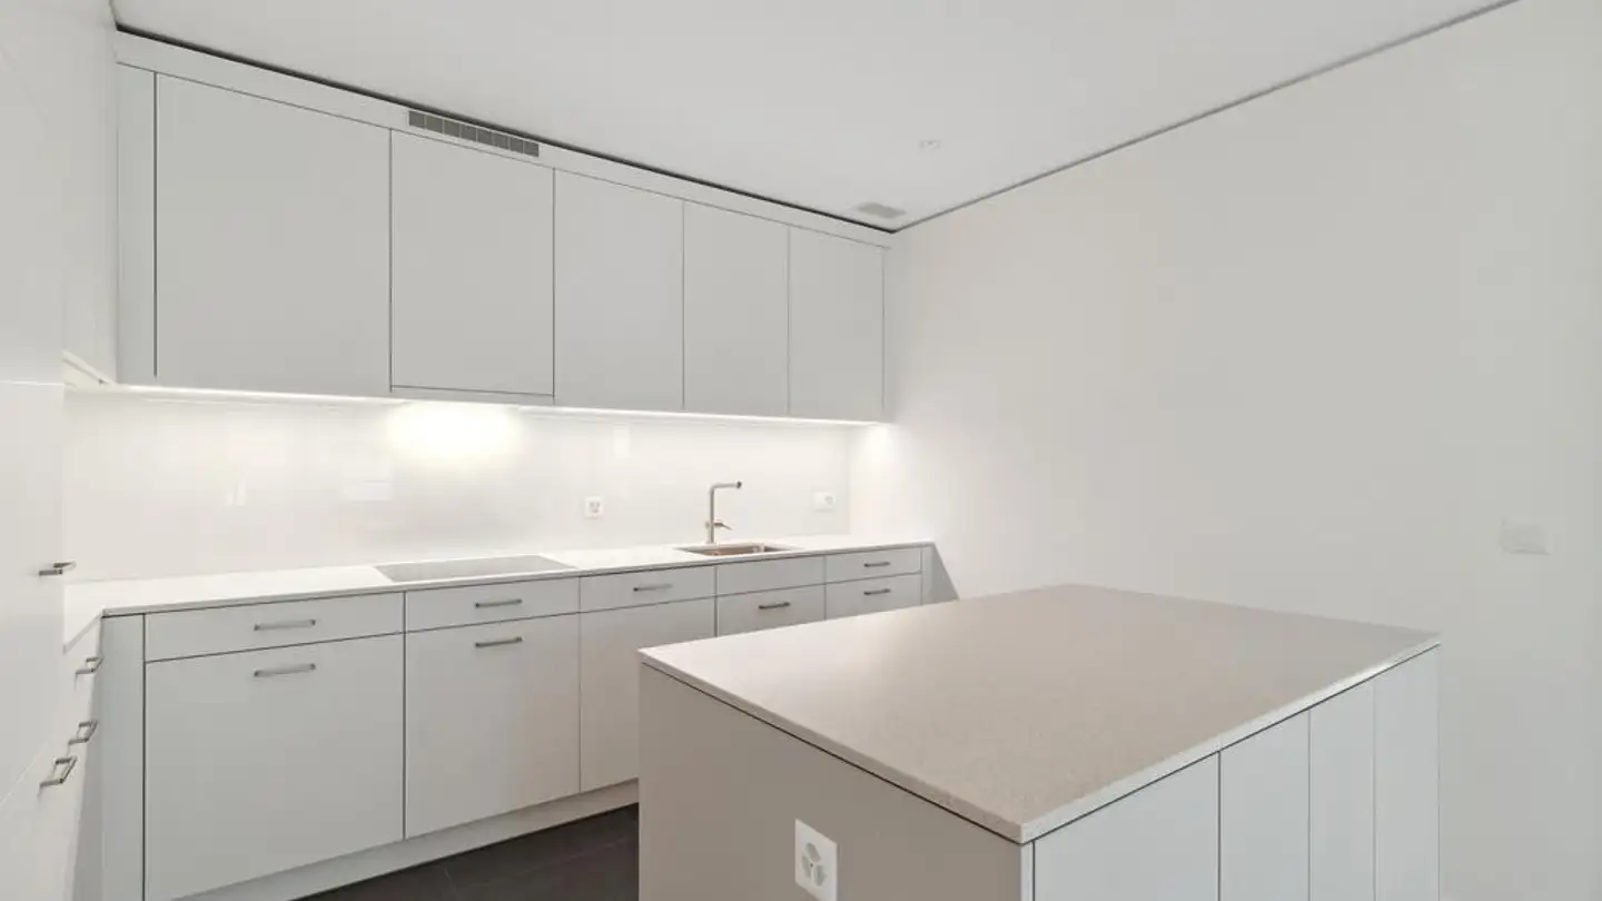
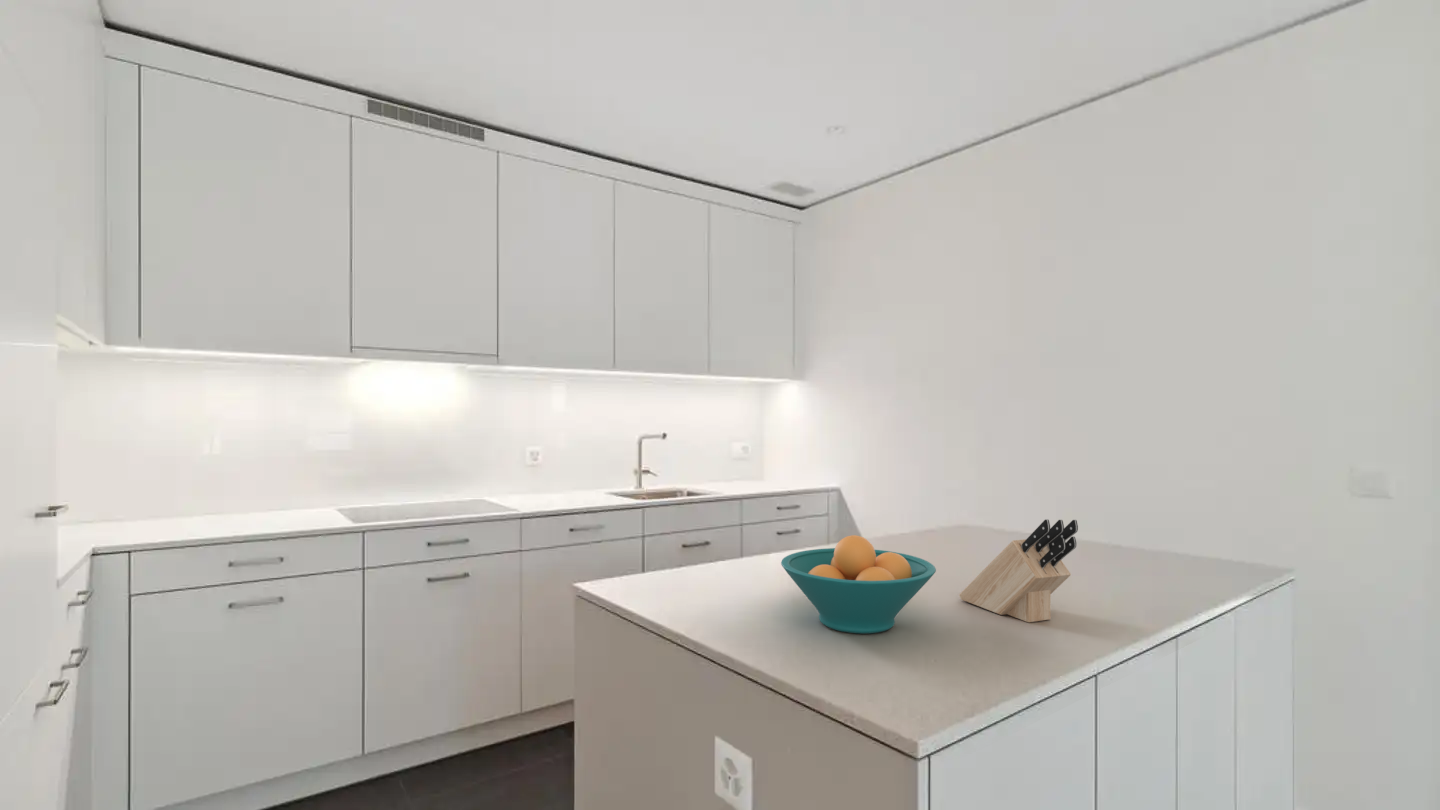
+ fruit bowl (856, 579)
+ knife block (1018, 562)
